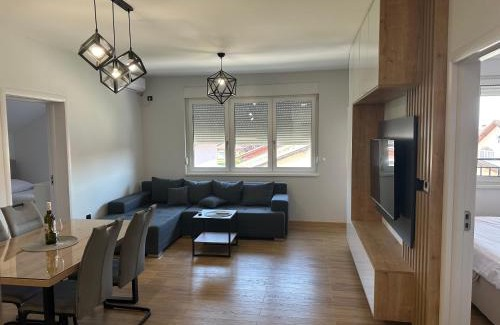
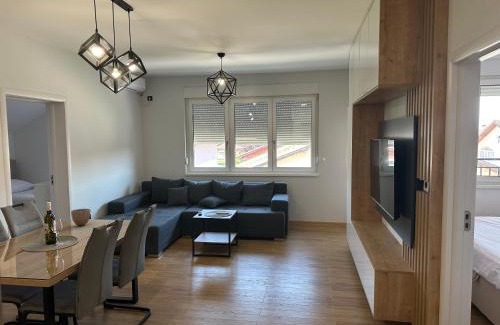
+ decorative bowl (81, 217)
